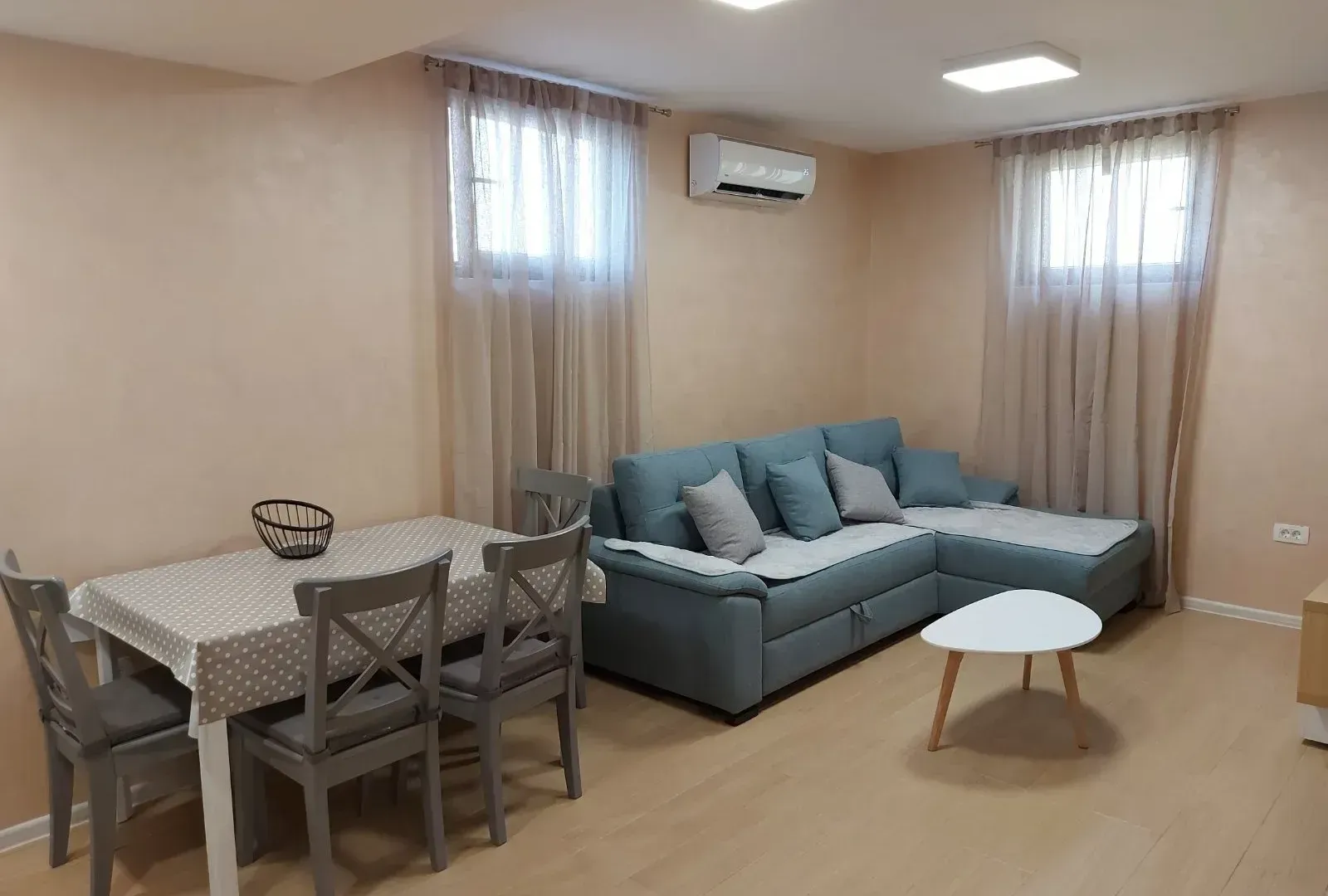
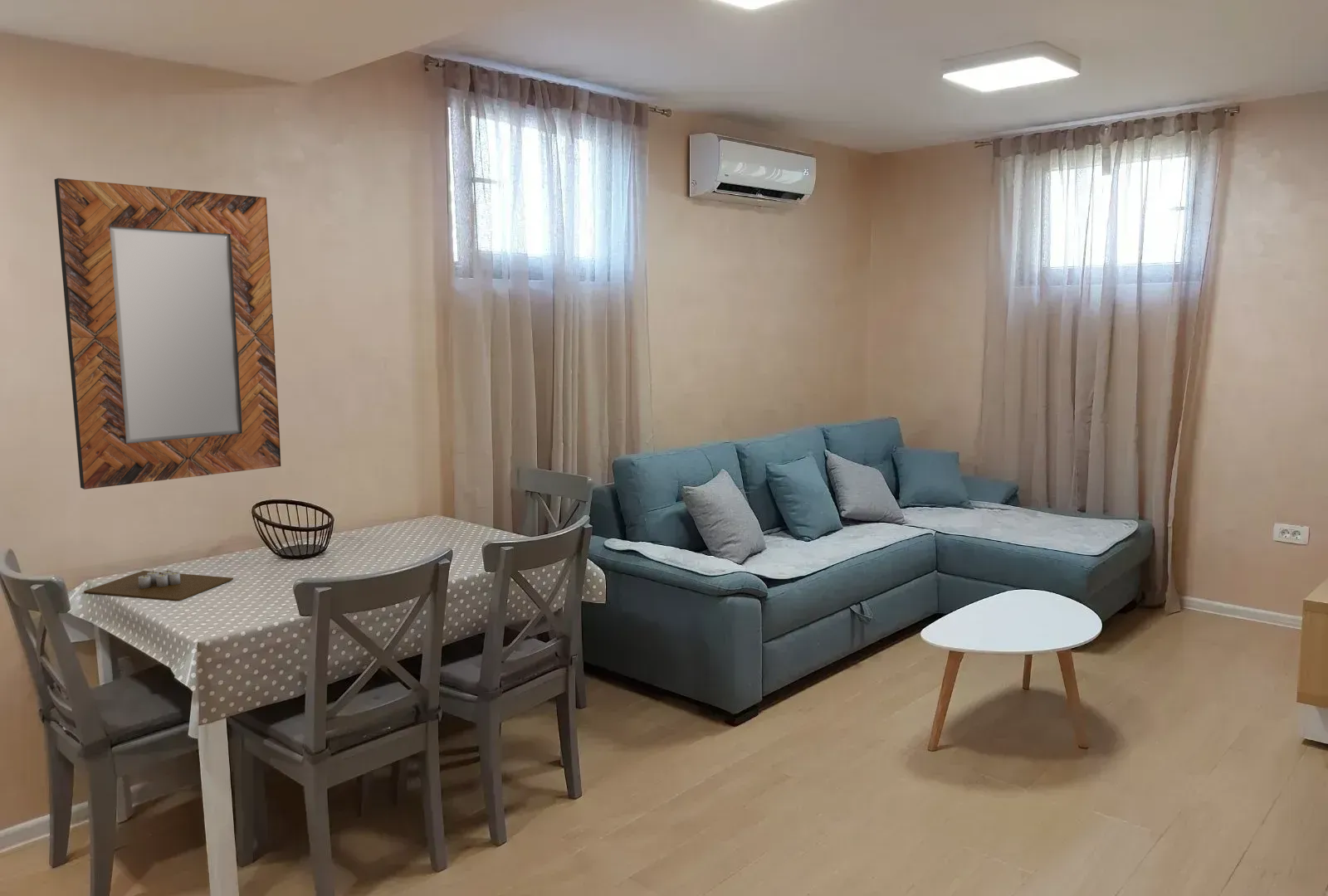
+ home mirror (178, 335)
+ candle (159, 578)
